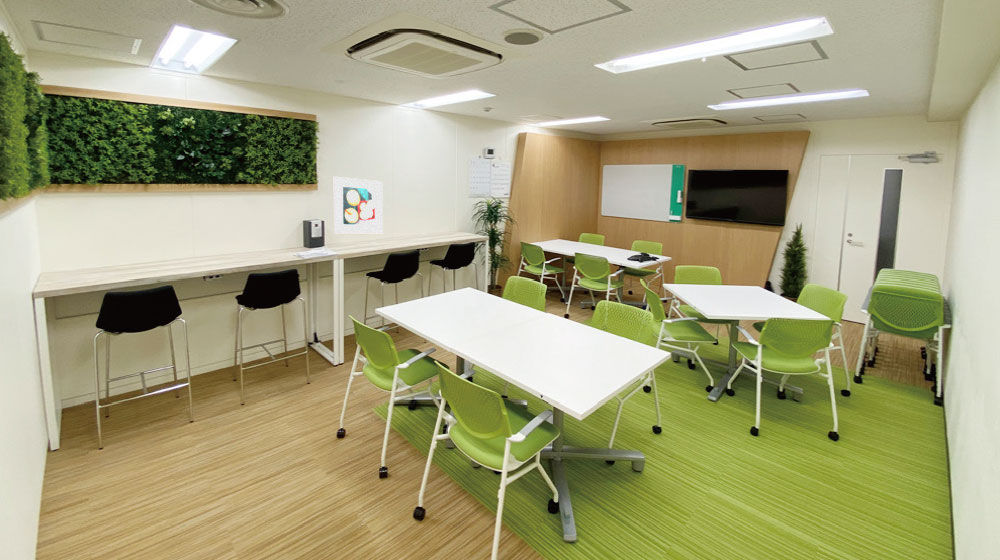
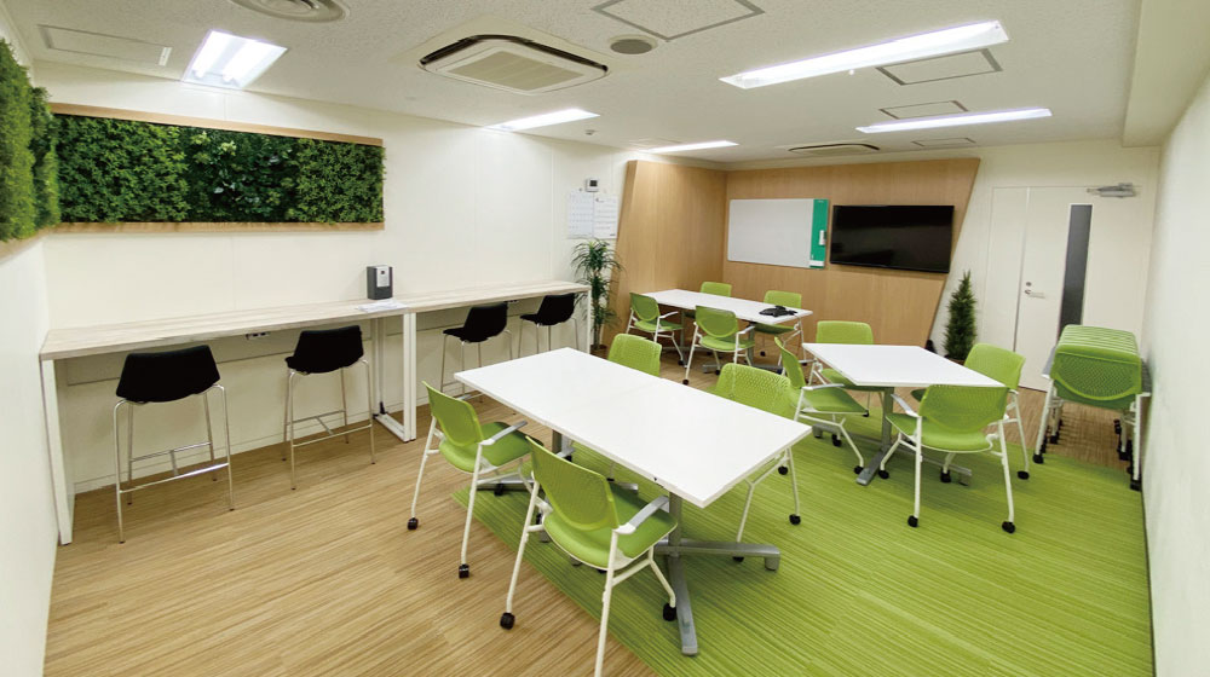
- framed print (359, 206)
